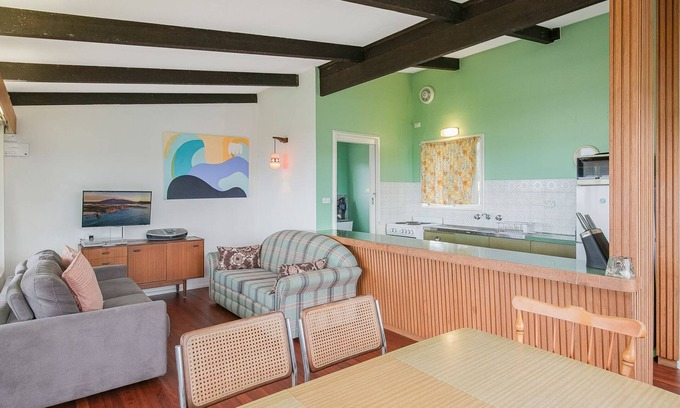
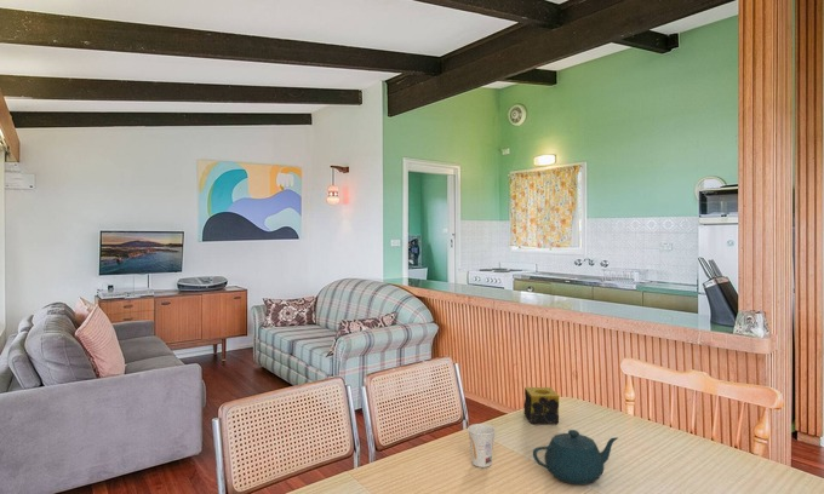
+ teapot (576, 453)
+ cup (481, 446)
+ candle (540, 404)
